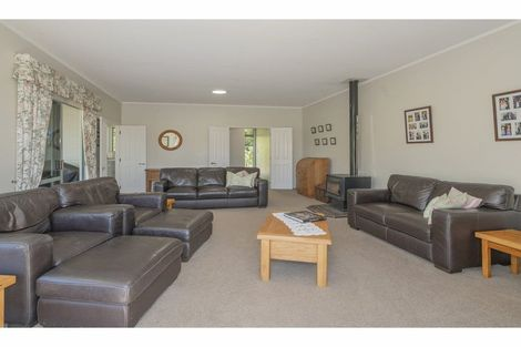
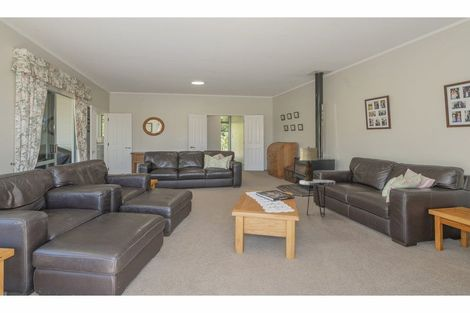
+ side table (318, 198)
+ table lamp (308, 163)
